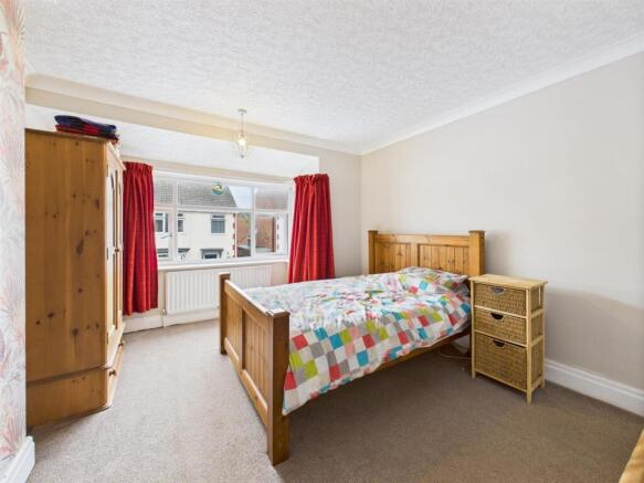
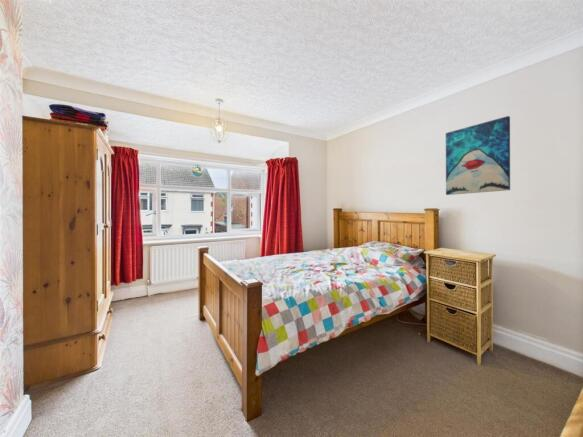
+ wall art (475, 159)
